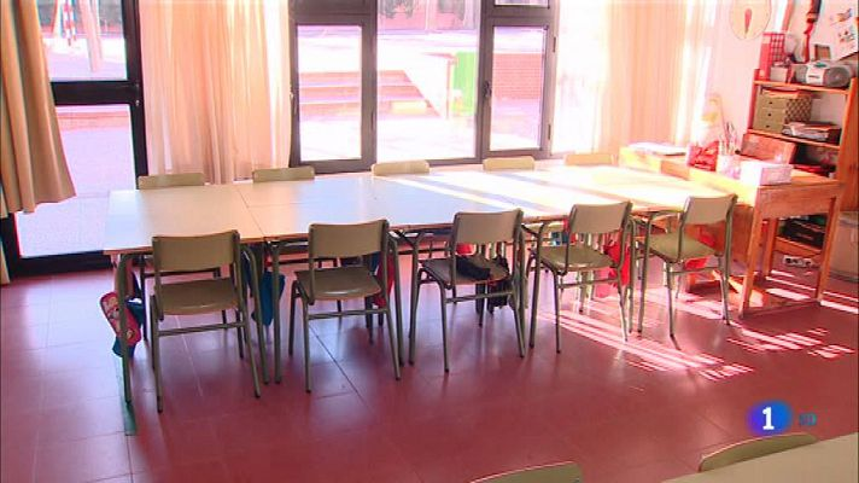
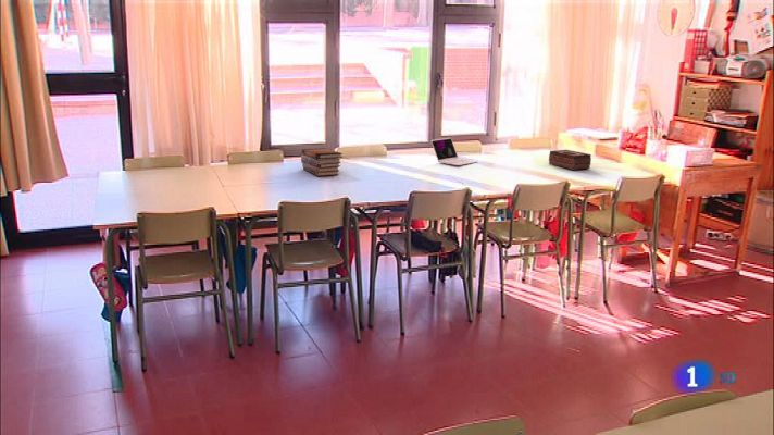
+ laptop (454, 149)
+ tissue box (570, 159)
+ book stack (321, 161)
